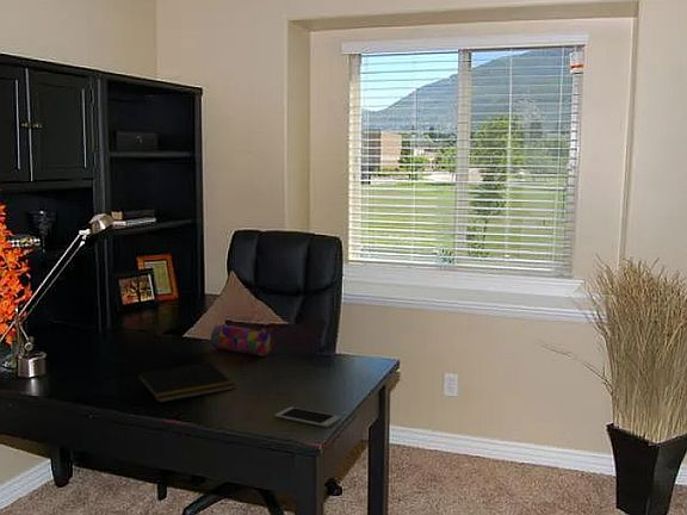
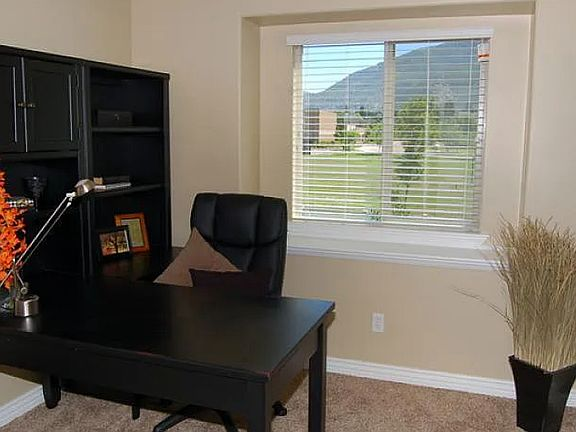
- cell phone (308, 416)
- pencil case (242, 339)
- notepad (186, 380)
